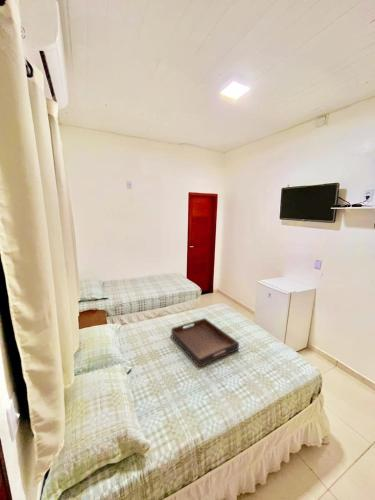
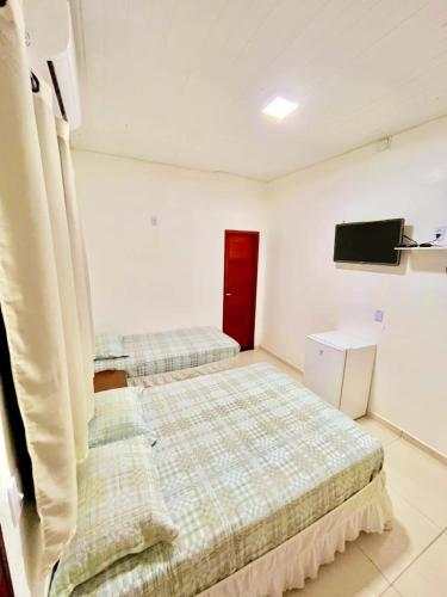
- serving tray (202, 338)
